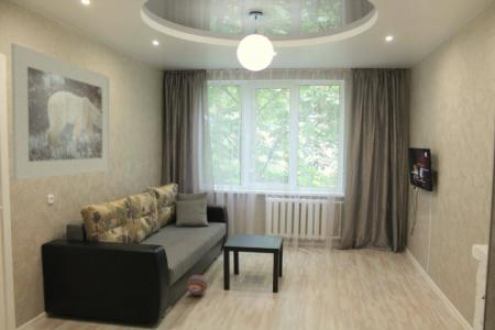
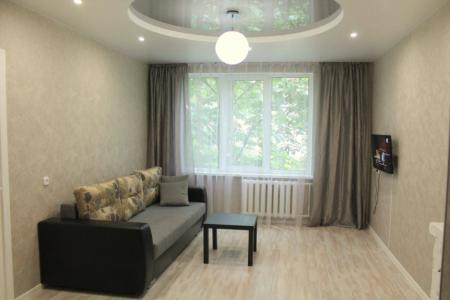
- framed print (69, 119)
- decorative ball (197, 284)
